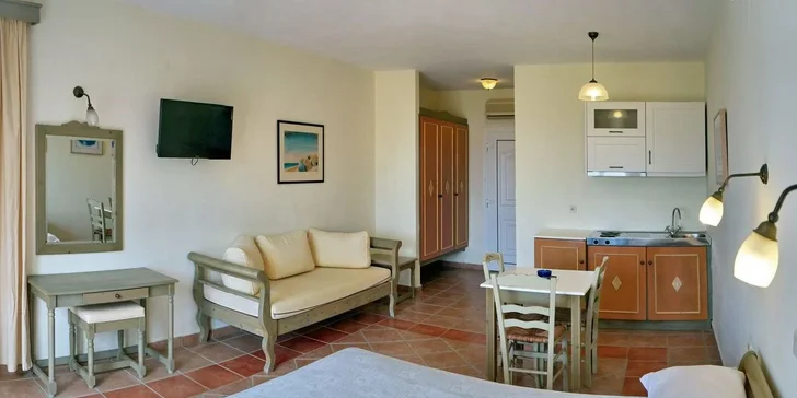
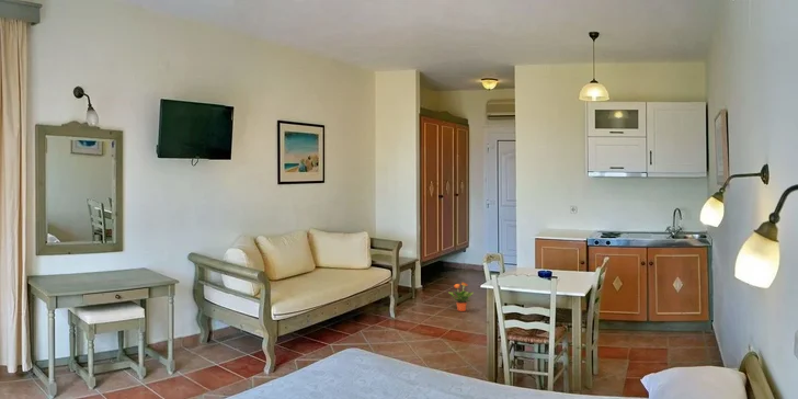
+ potted plant (460, 296)
